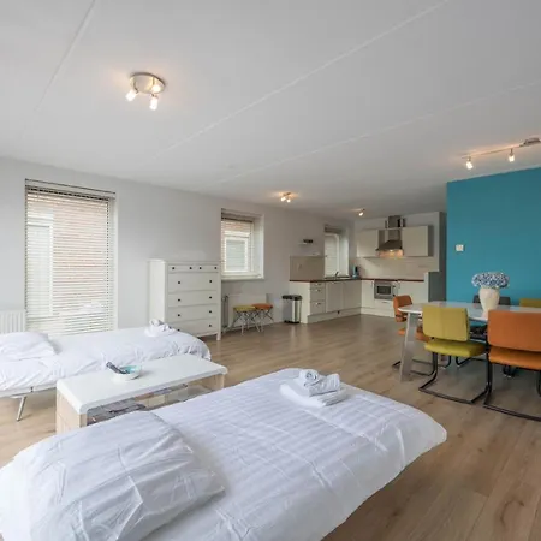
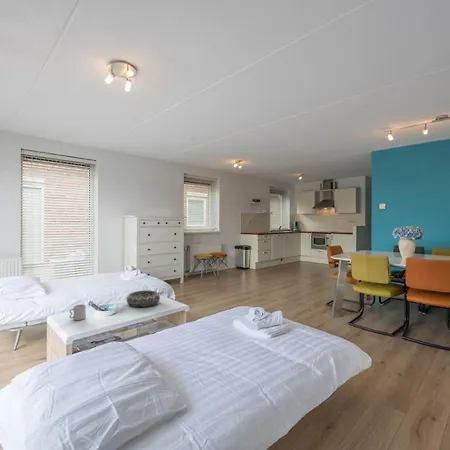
+ mug (77, 312)
+ decorative bowl (143, 298)
